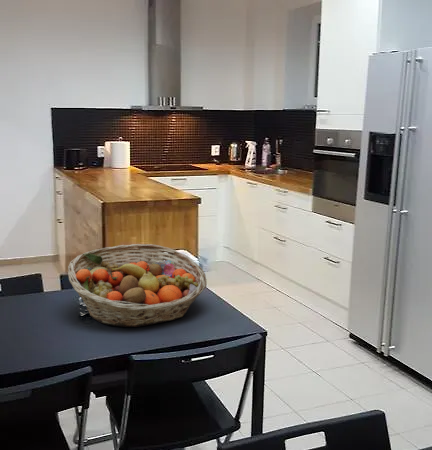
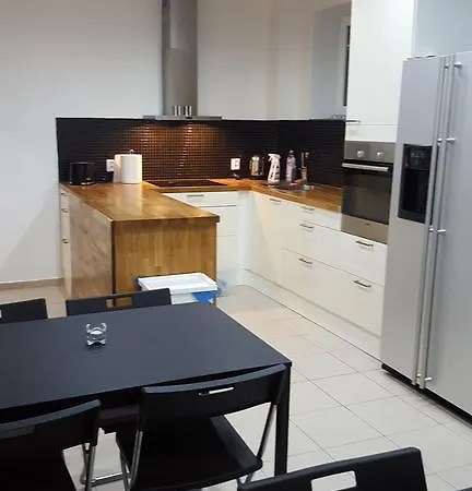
- fruit basket (138, 283)
